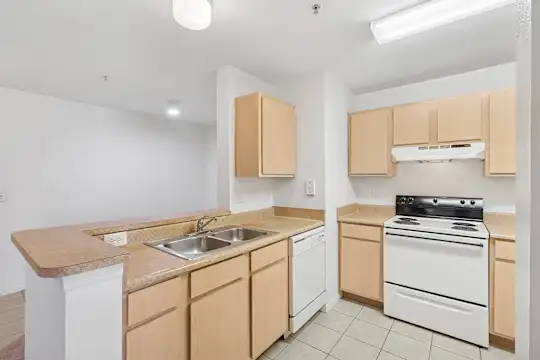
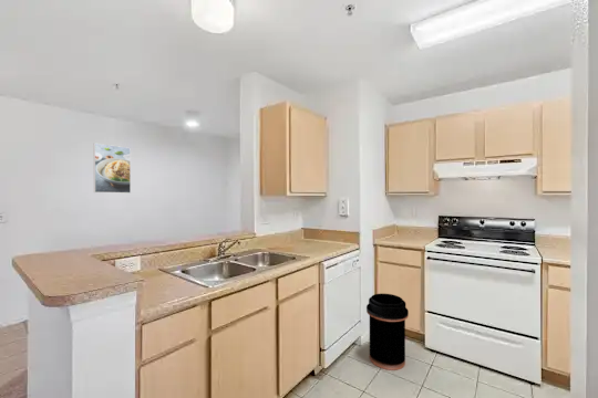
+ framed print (113, 169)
+ trash can (386, 328)
